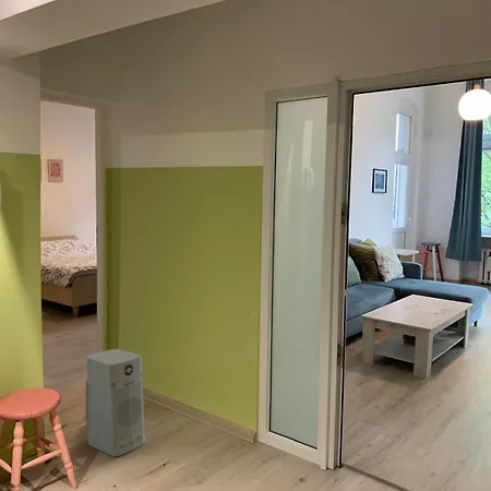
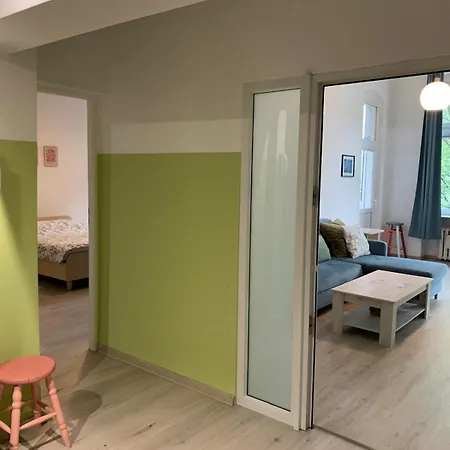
- air purifier (115, 399)
